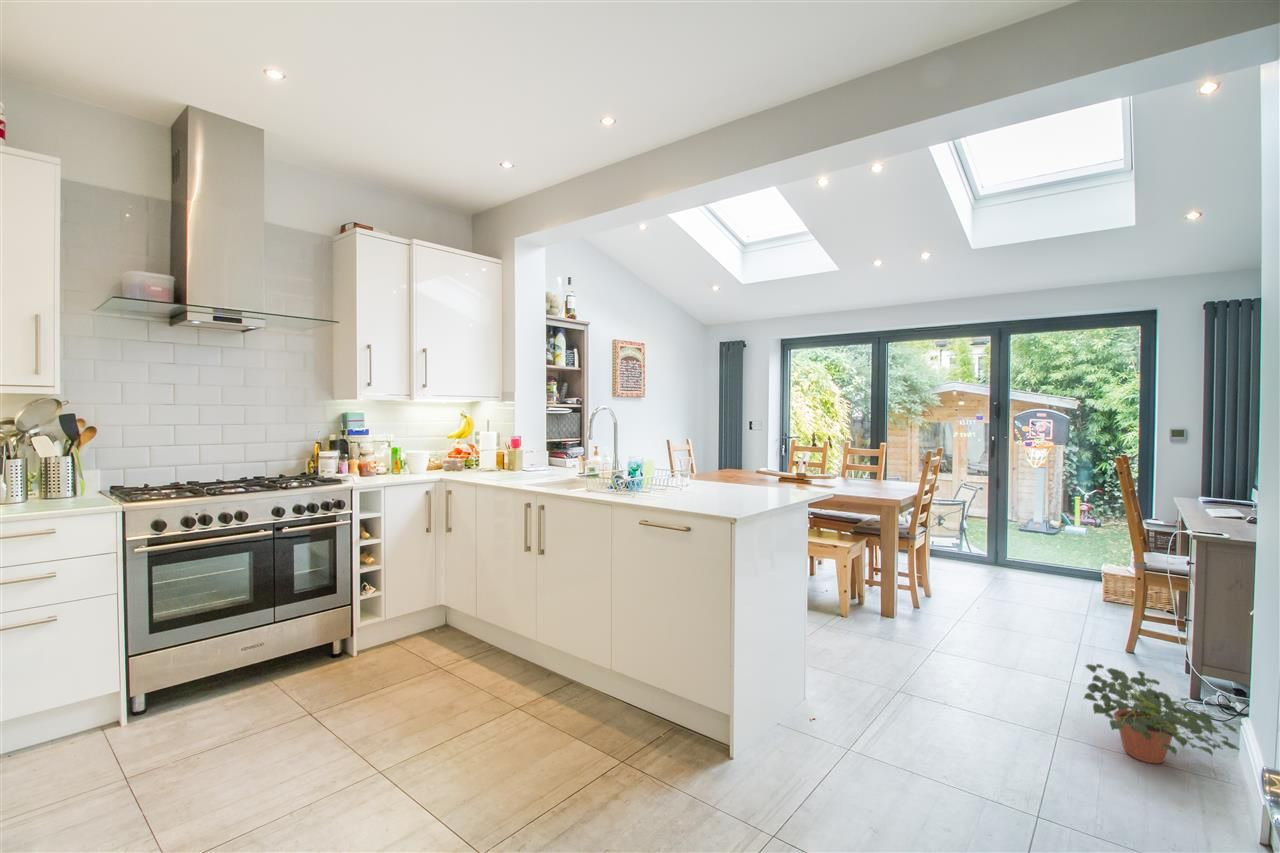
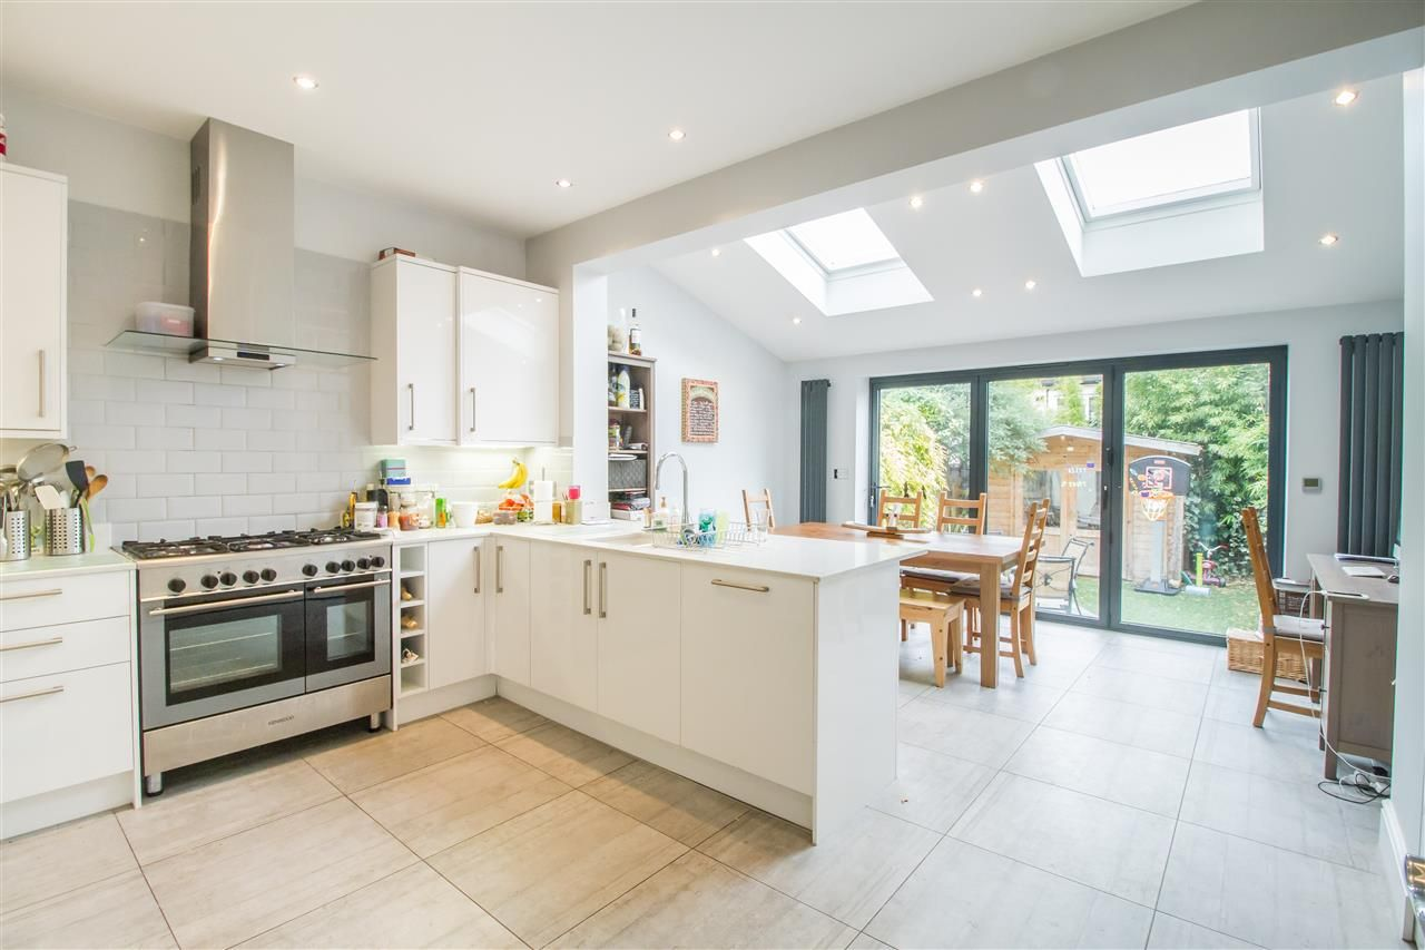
- potted plant (1155, 722)
